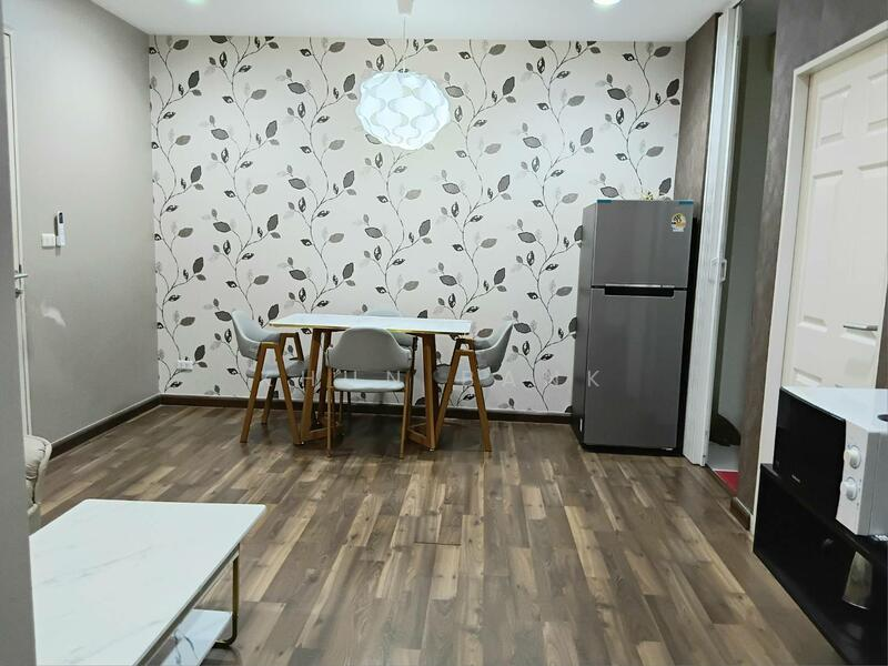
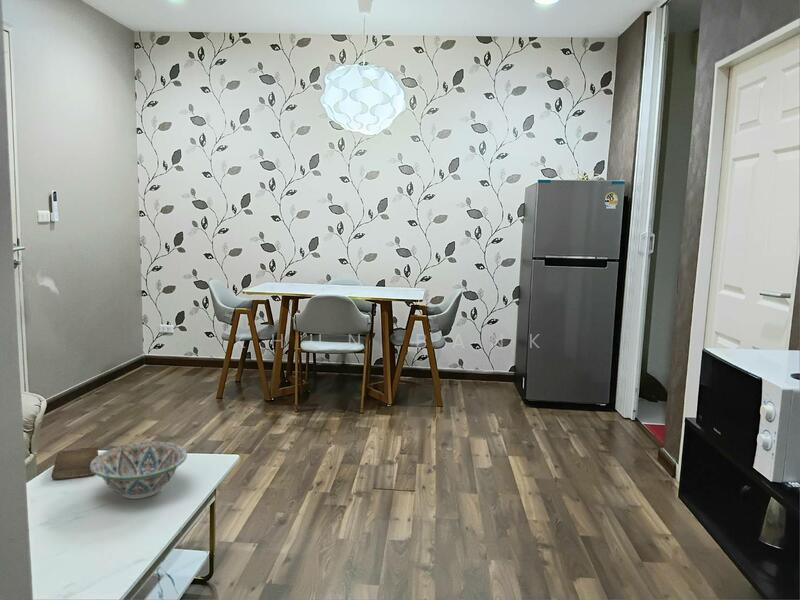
+ decorative bowl (140, 474)
+ book (76, 462)
